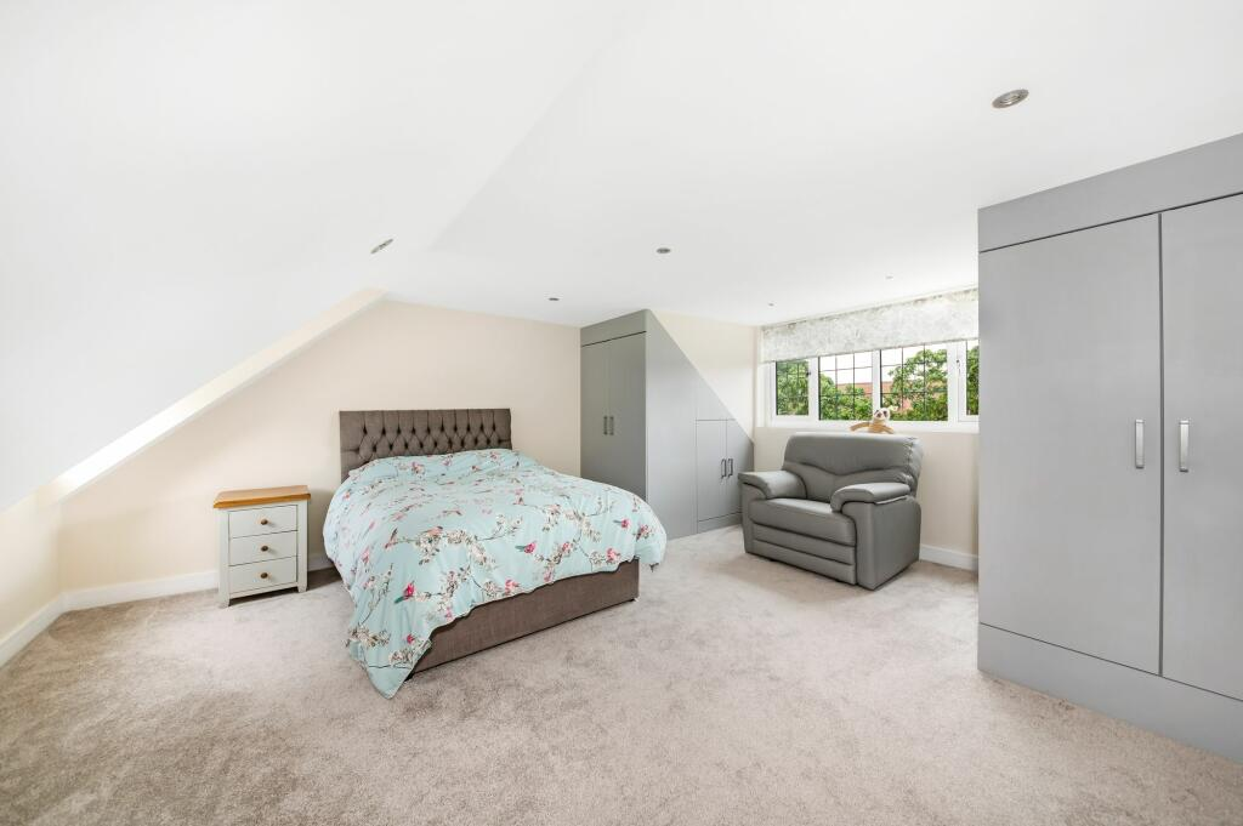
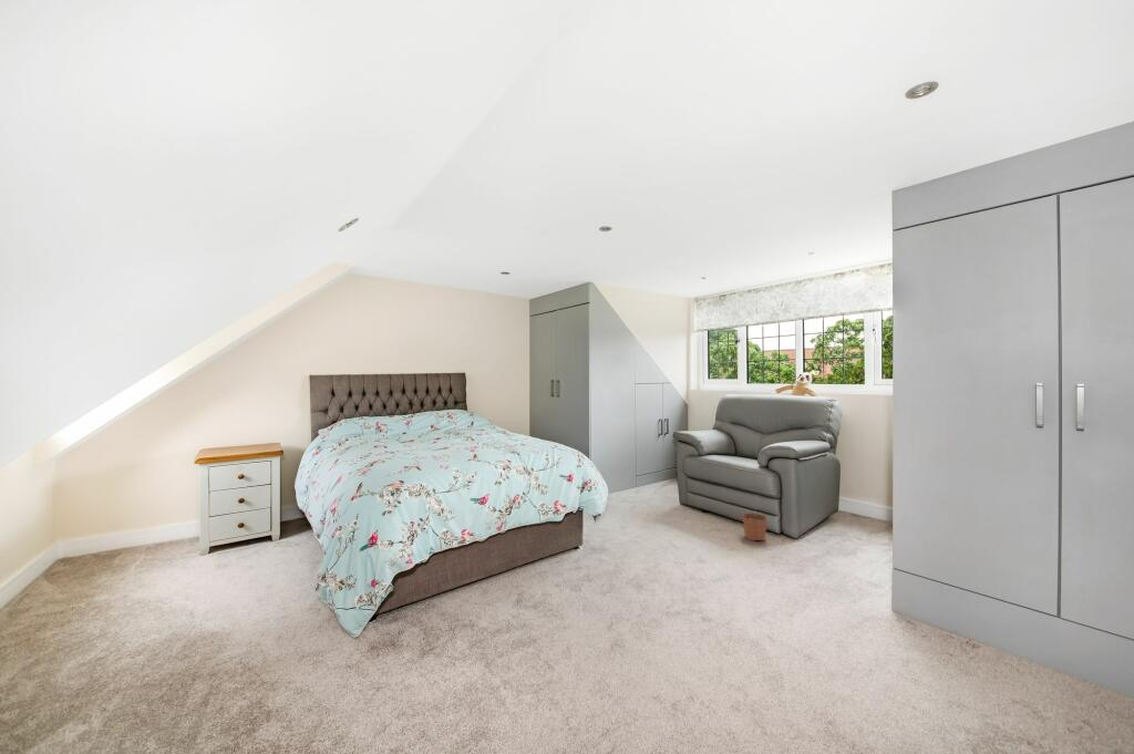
+ plant pot (754, 521)
